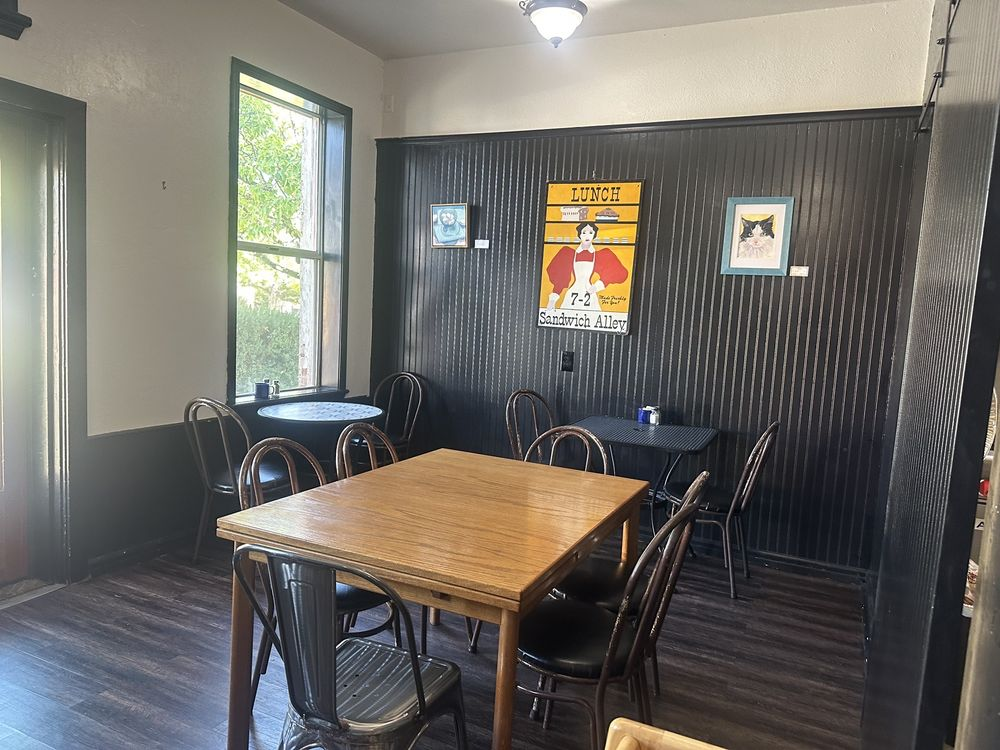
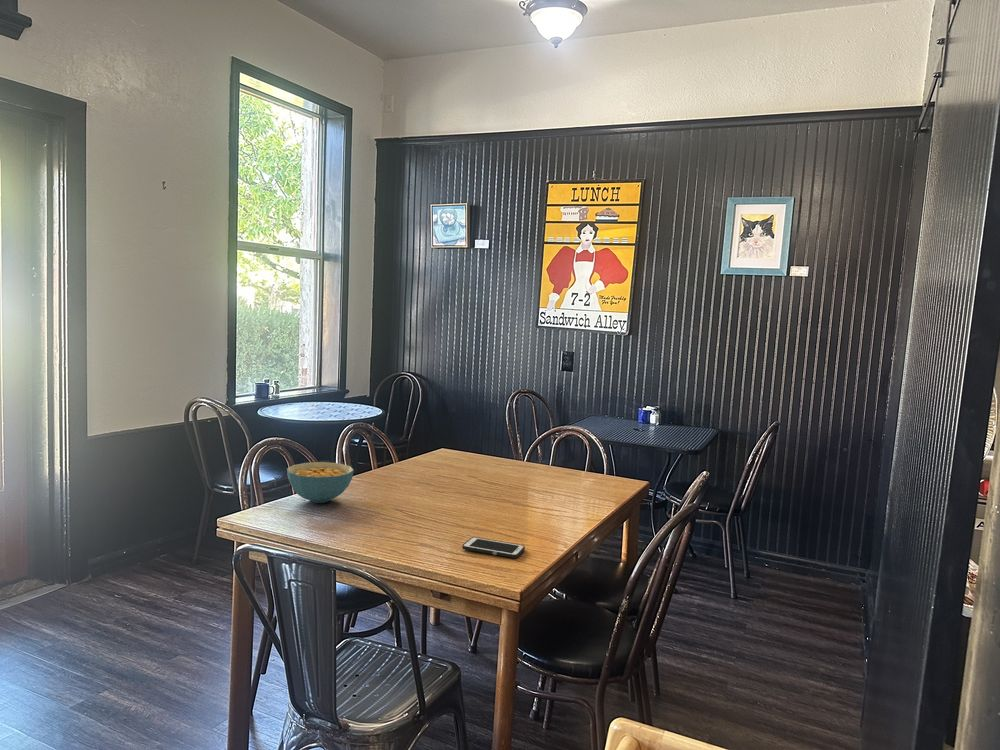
+ cereal bowl (320, 484)
+ cell phone (493, 547)
